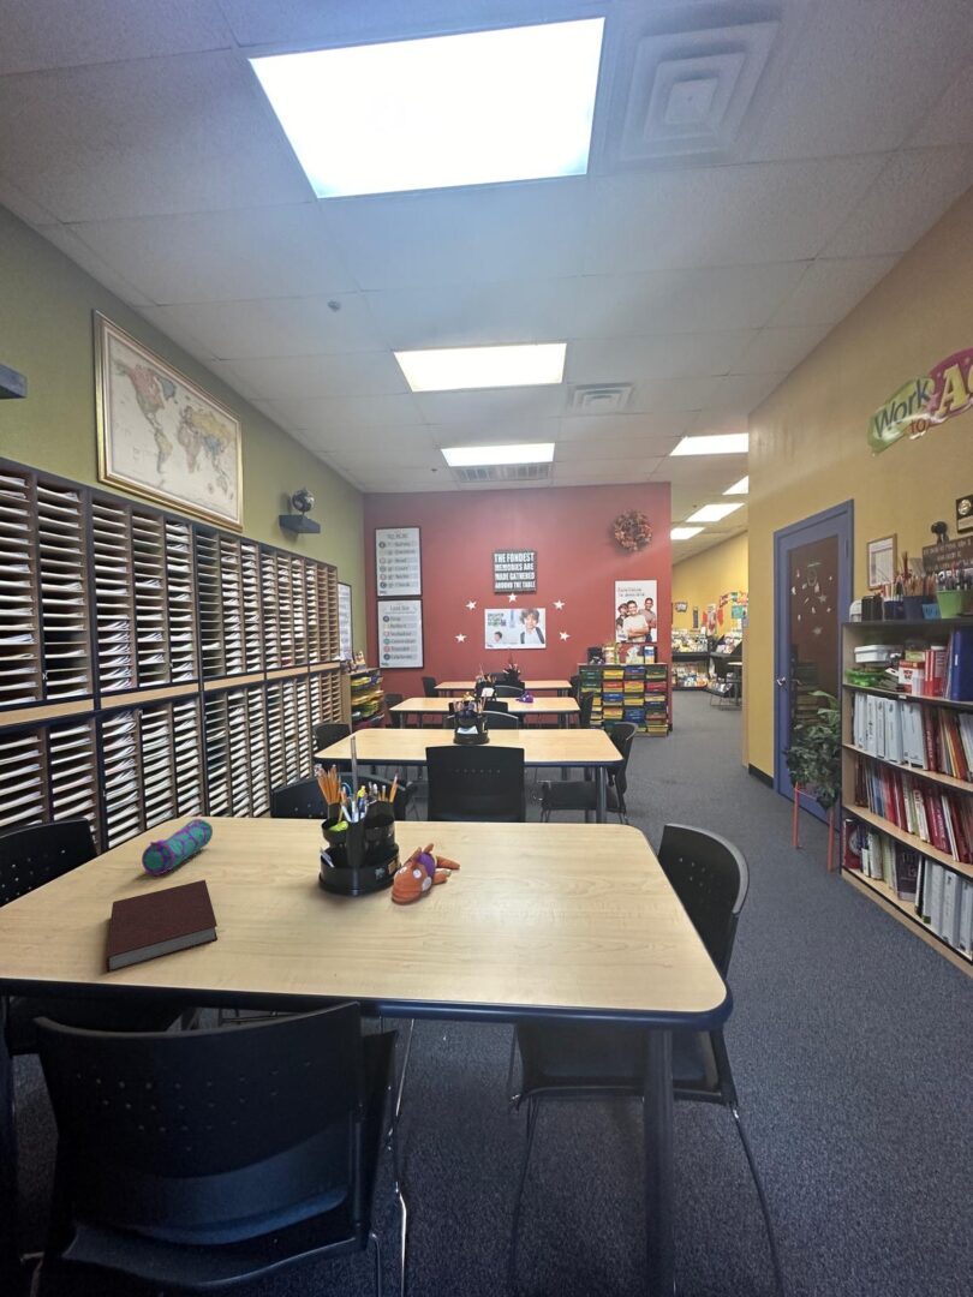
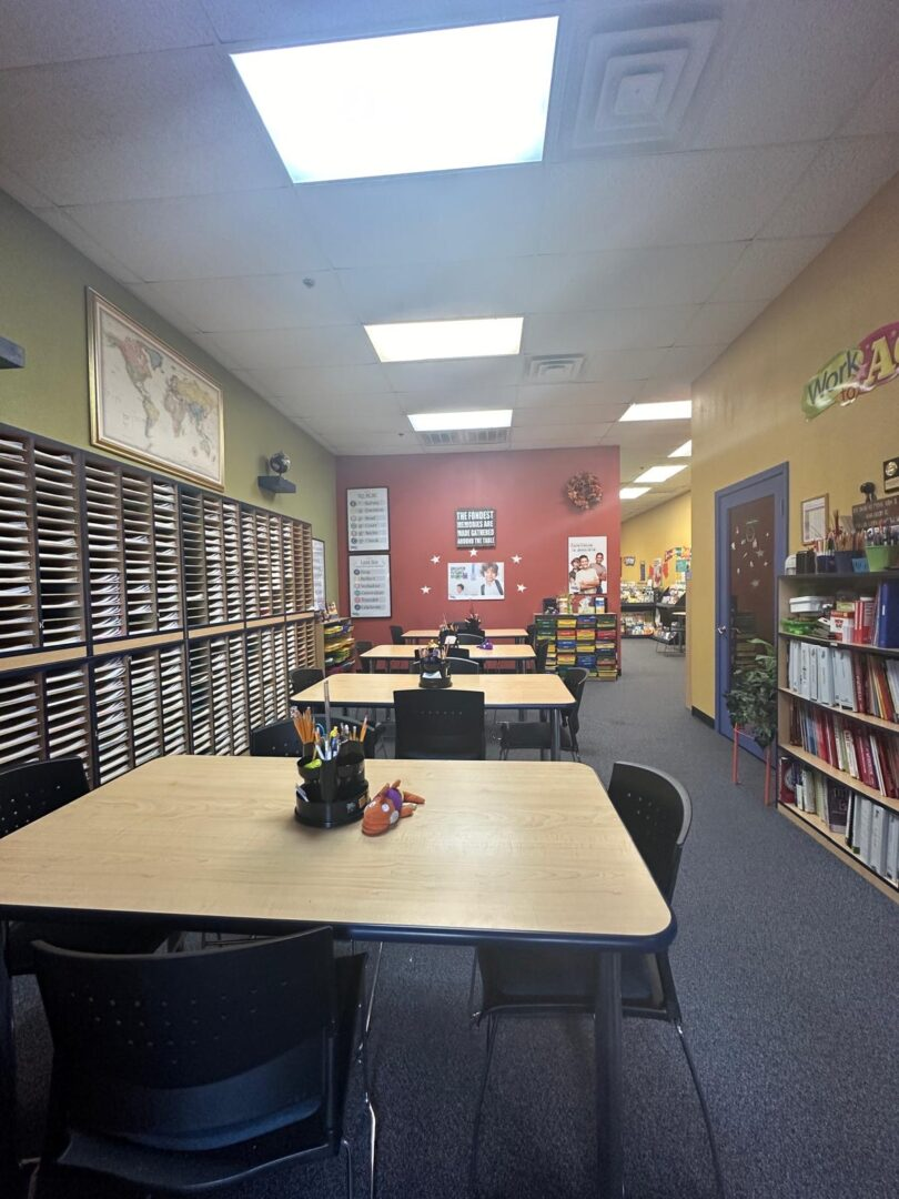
- notebook (162, 920)
- pencil case (179, 844)
